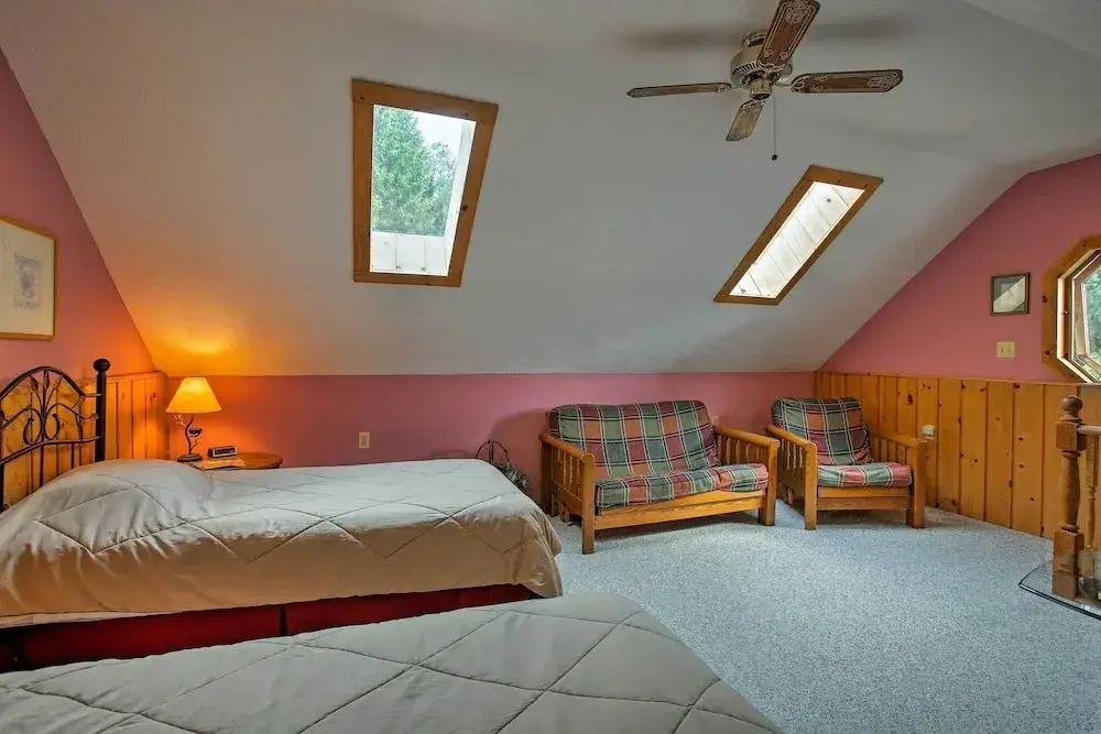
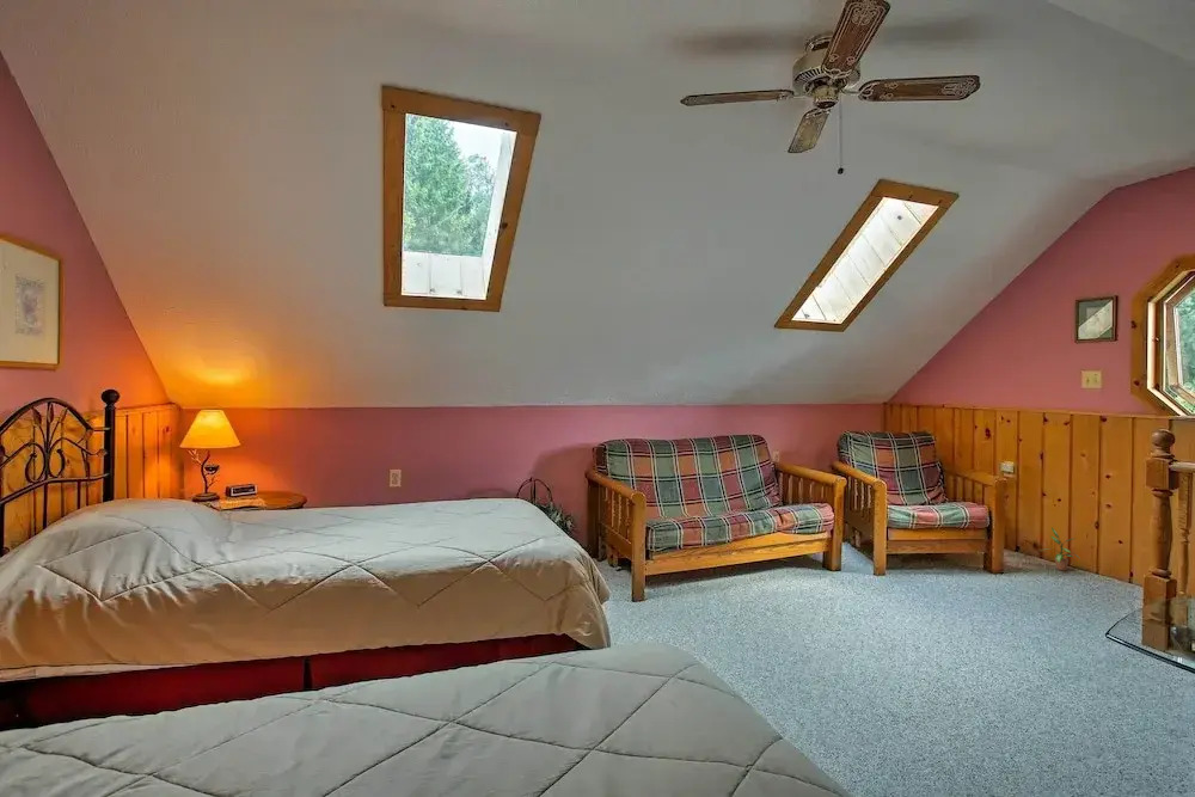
+ potted plant (1061, 547)
